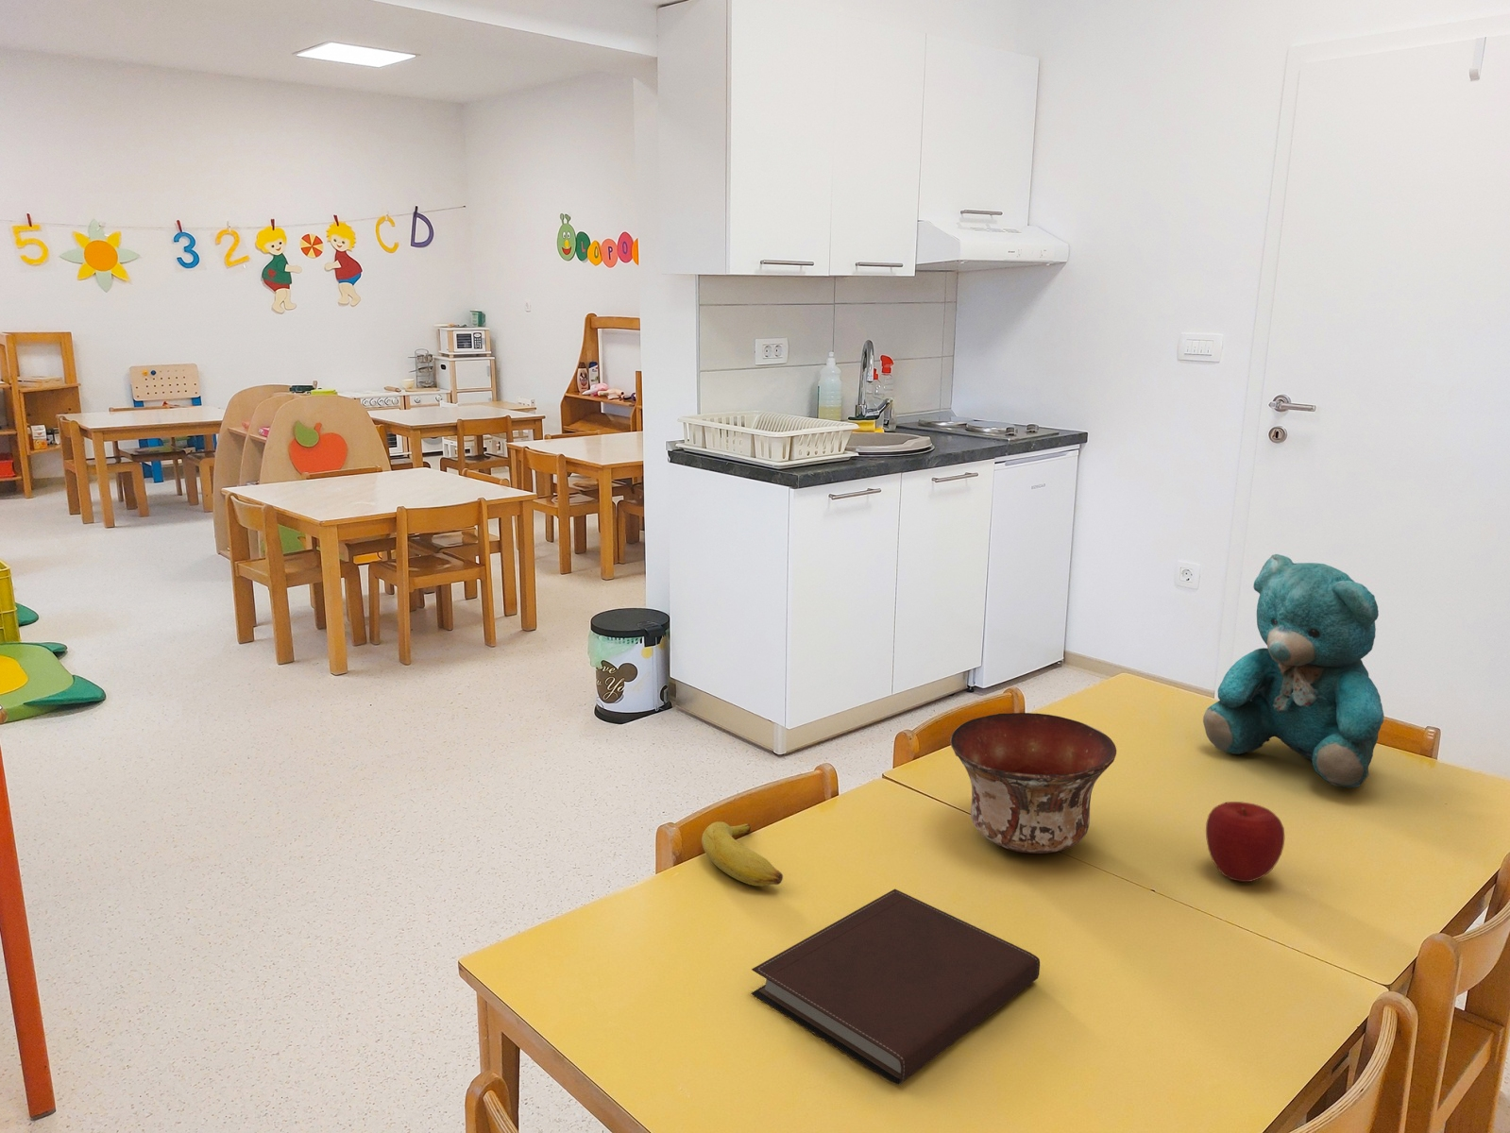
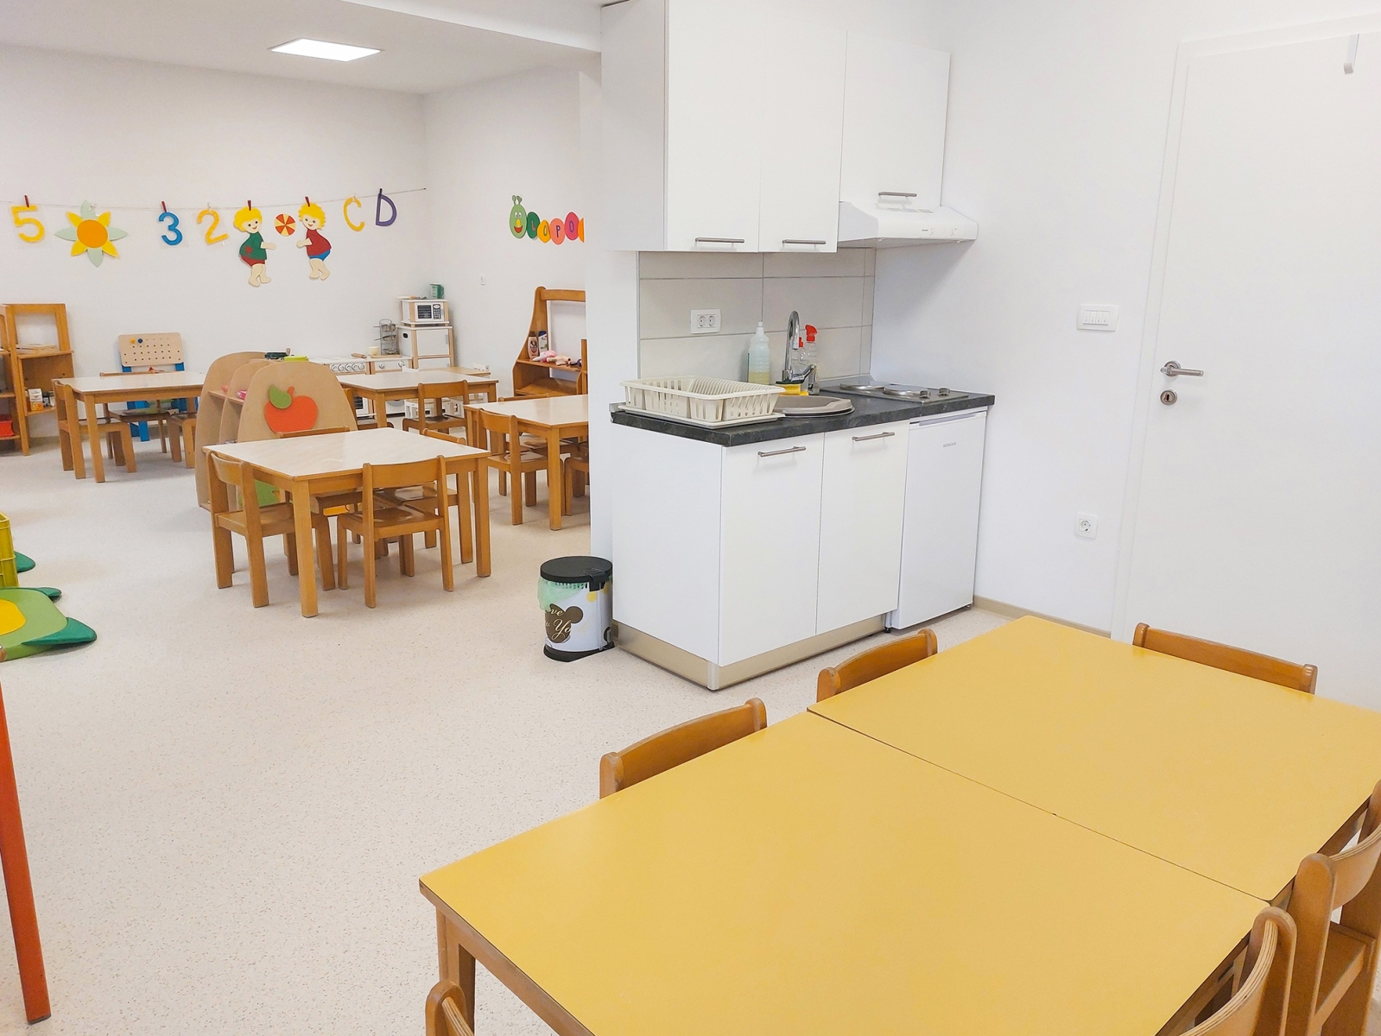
- bowl (1027, 789)
- banana (746, 849)
- notebook (897, 975)
- teddy bear (1297, 662)
- apple (1243, 840)
